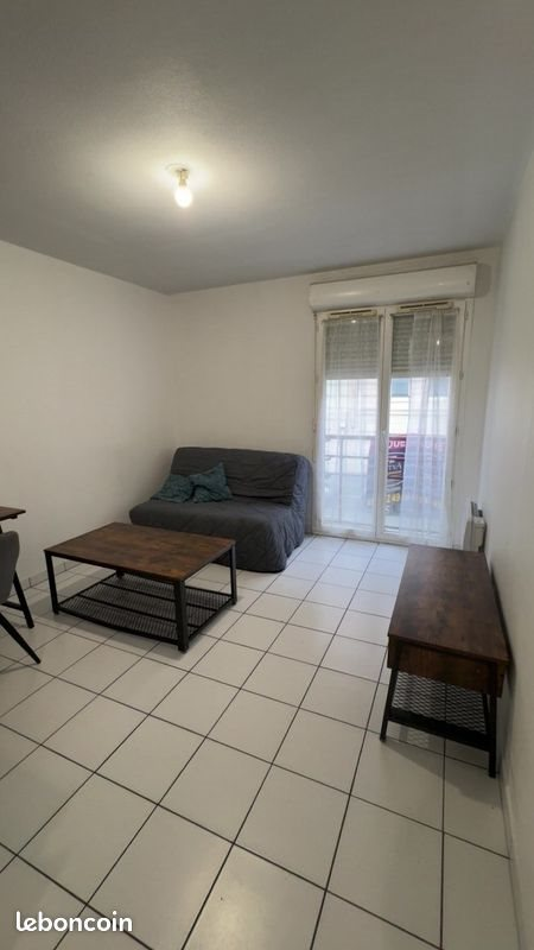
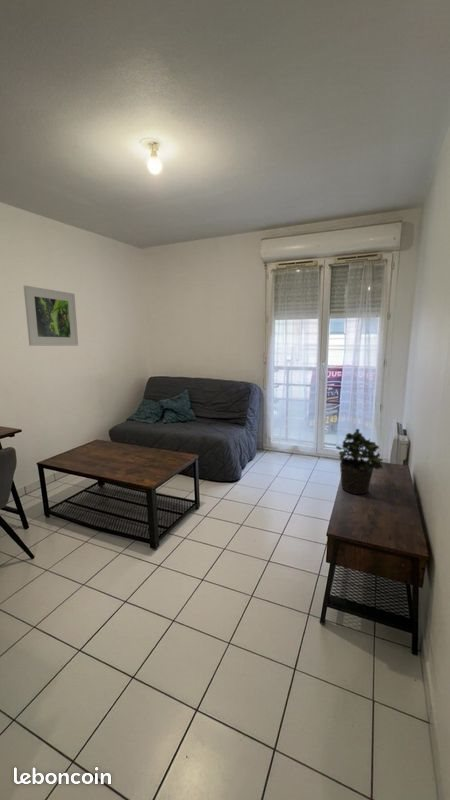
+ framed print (53, 318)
+ potted plant (357, 459)
